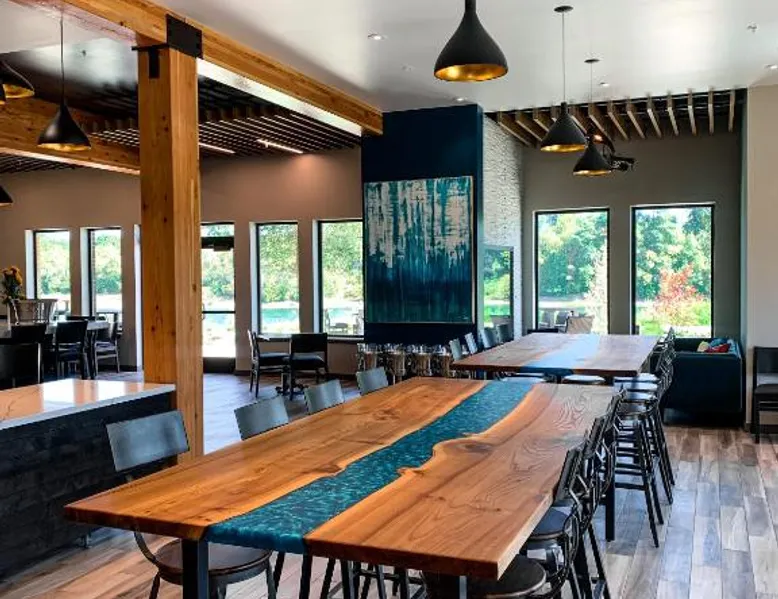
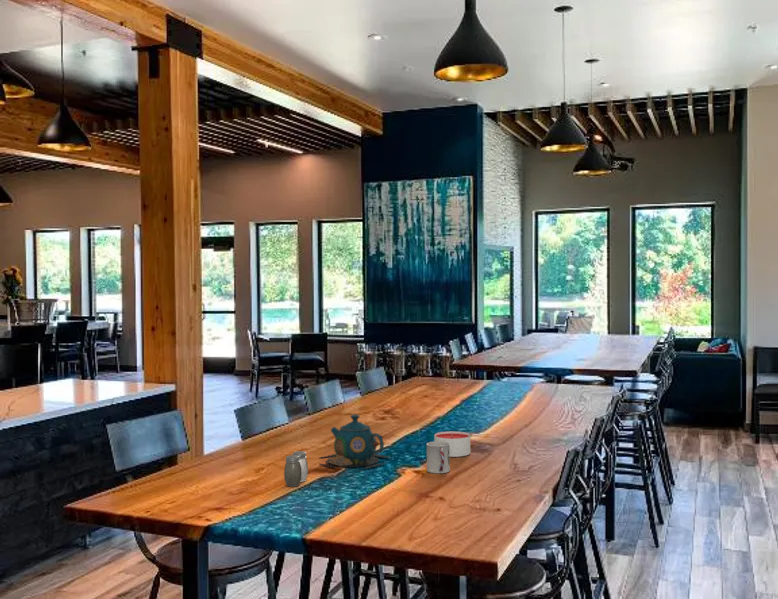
+ candle (452, 443)
+ salt and pepper shaker (296, 468)
+ cup (439, 458)
+ teapot (354, 438)
